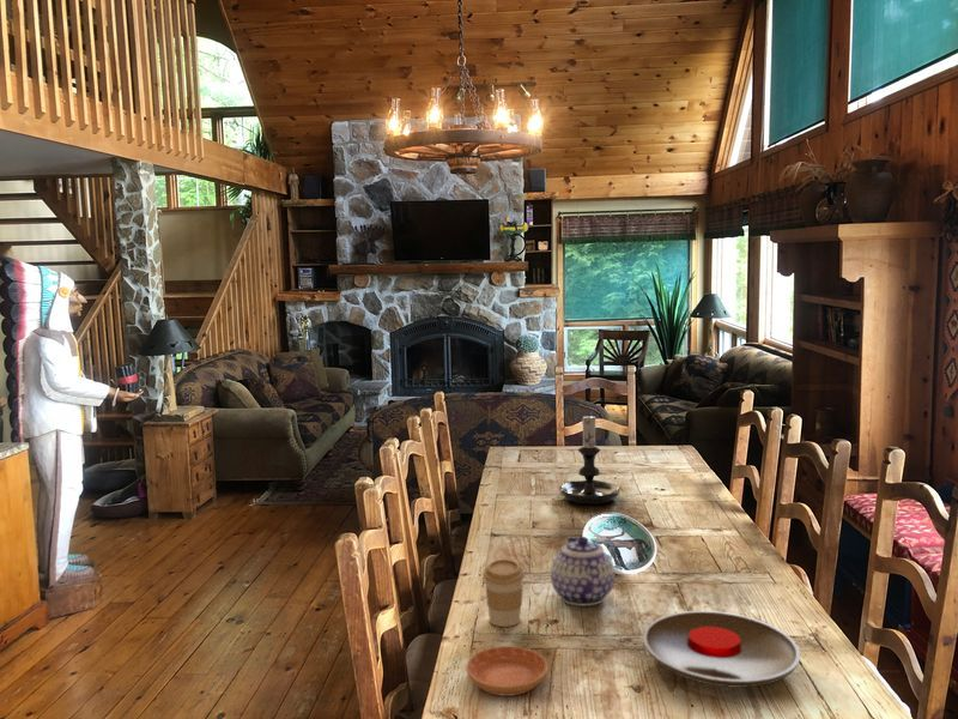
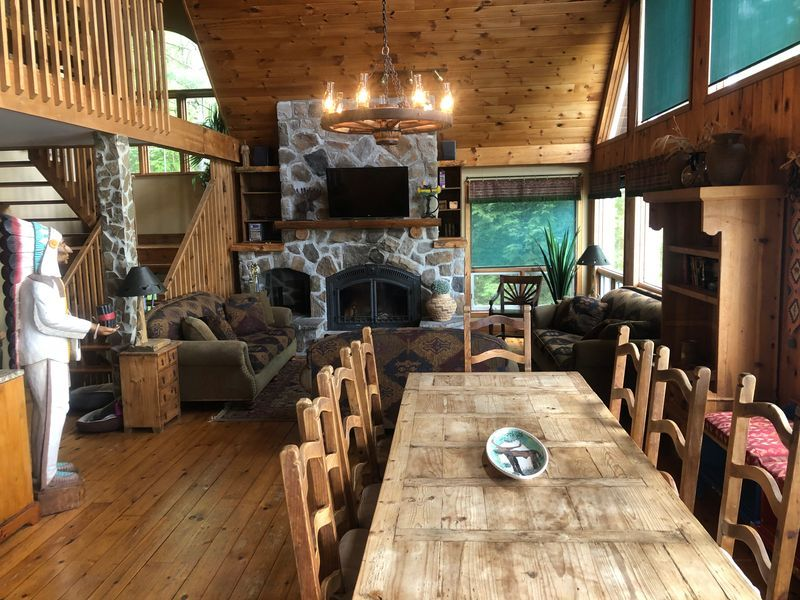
- coffee cup (504, 592)
- saucer (507, 671)
- candle holder (590, 454)
- teapot (582, 567)
- plate (718, 651)
